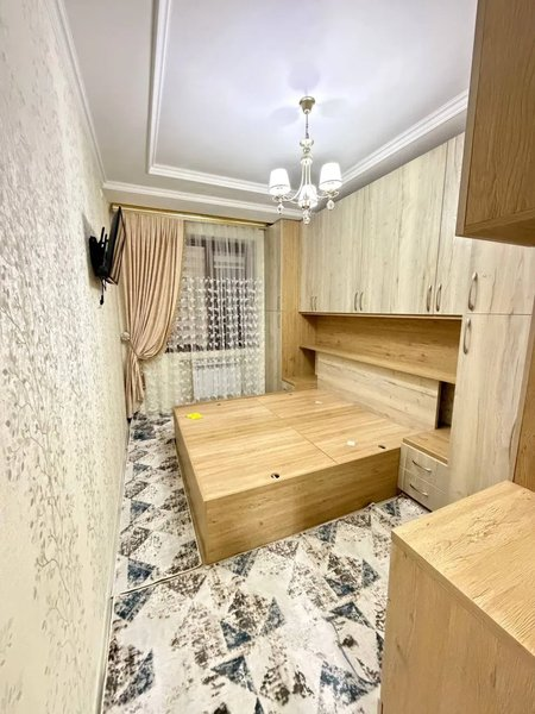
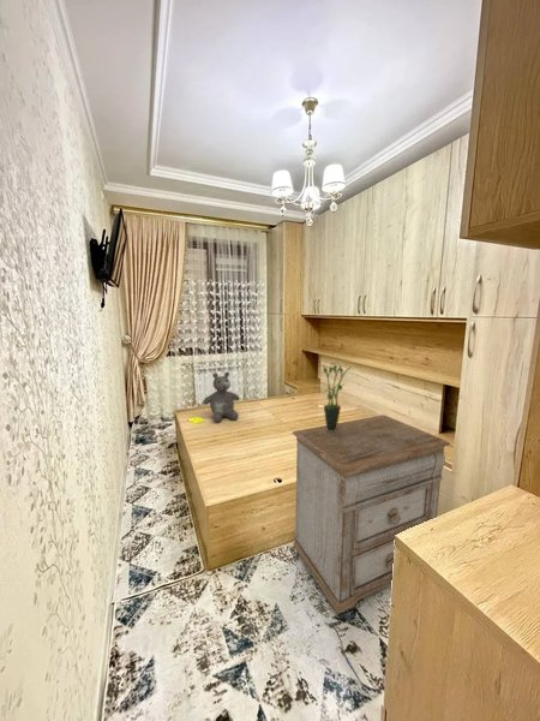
+ potted plant (336, 395)
+ nightstand (364, 499)
+ teddy bear (223, 395)
